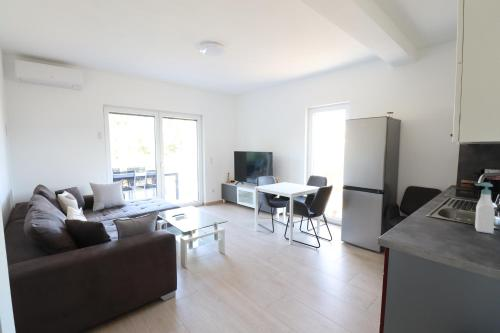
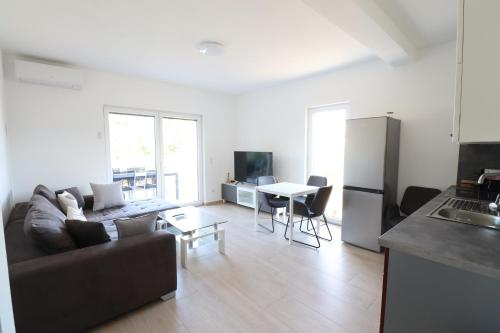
- soap bottle (483, 206)
